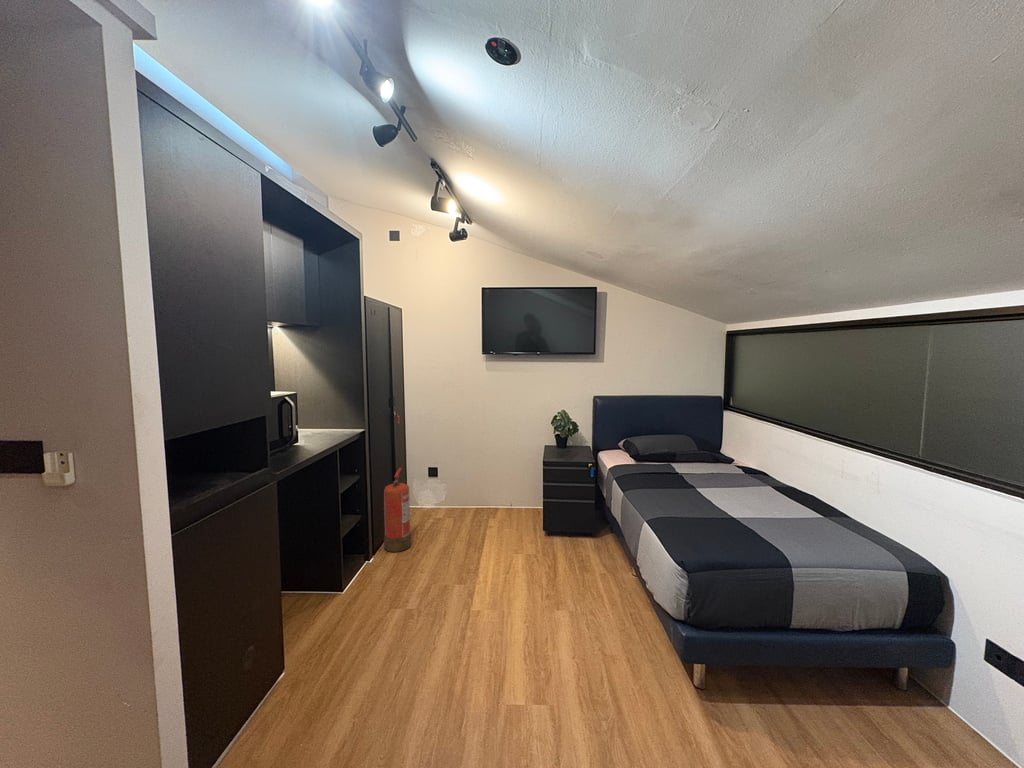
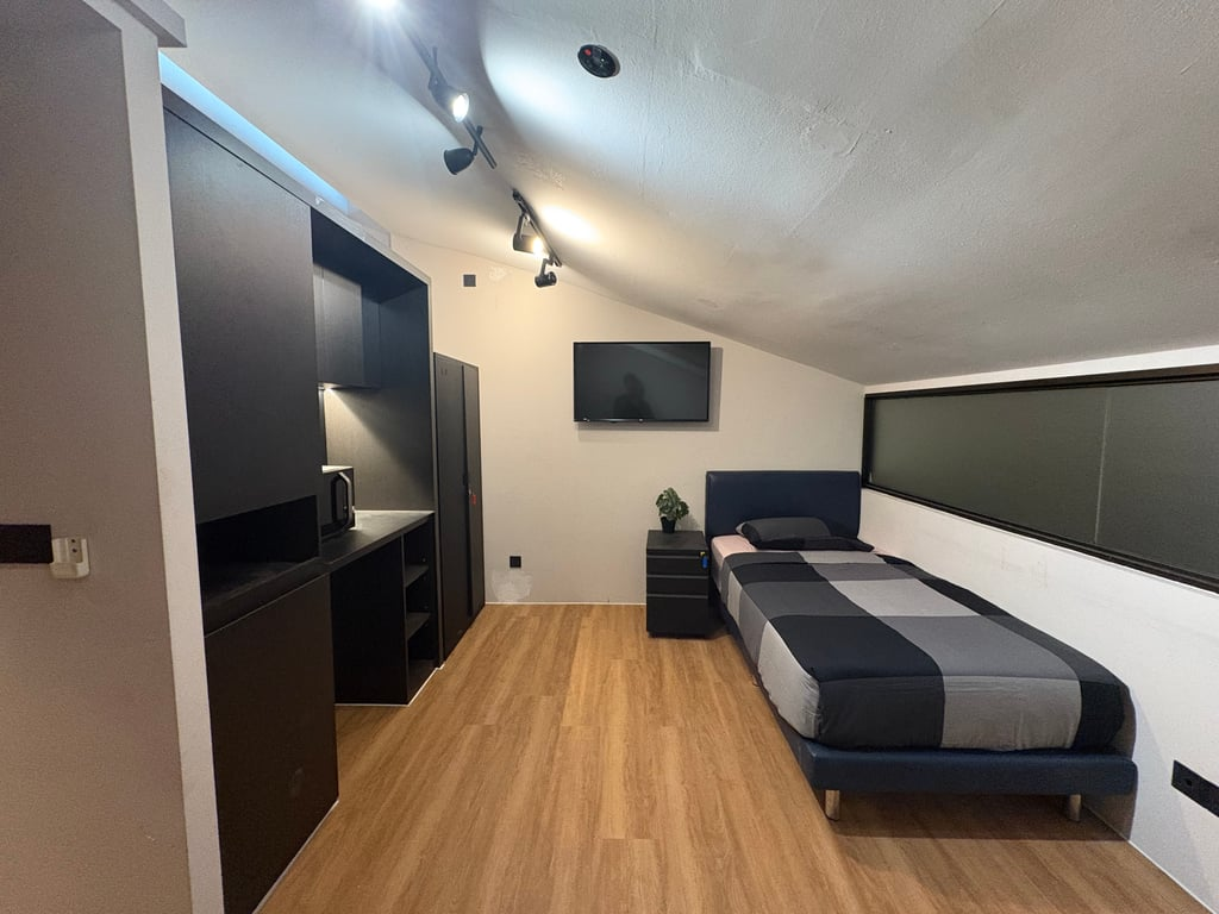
- fire extinguisher (397, 509)
